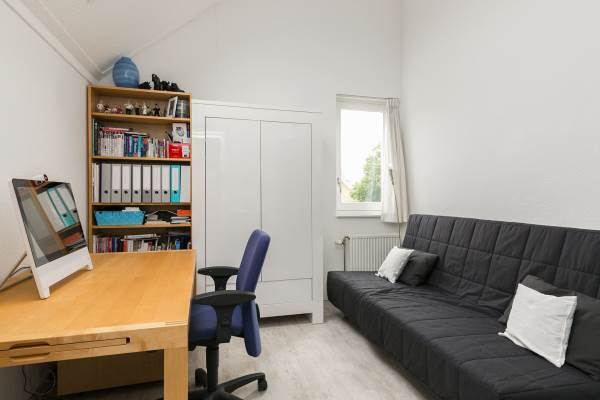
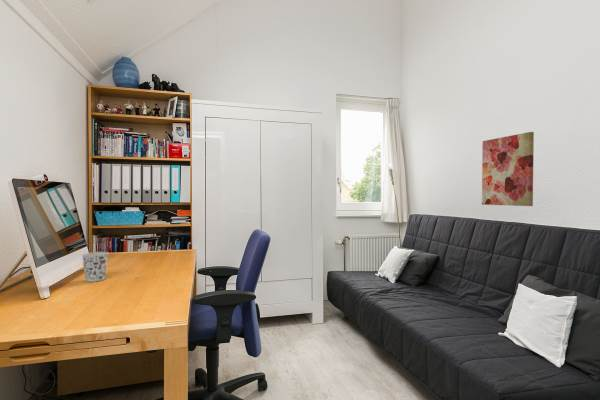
+ cup (95, 266)
+ wall art (505, 171)
